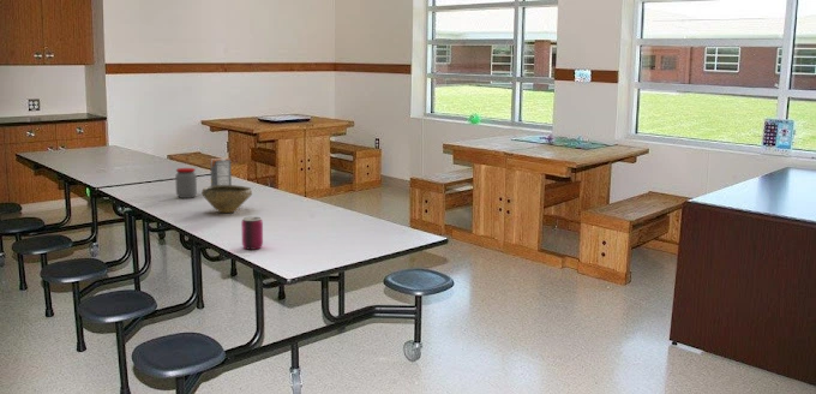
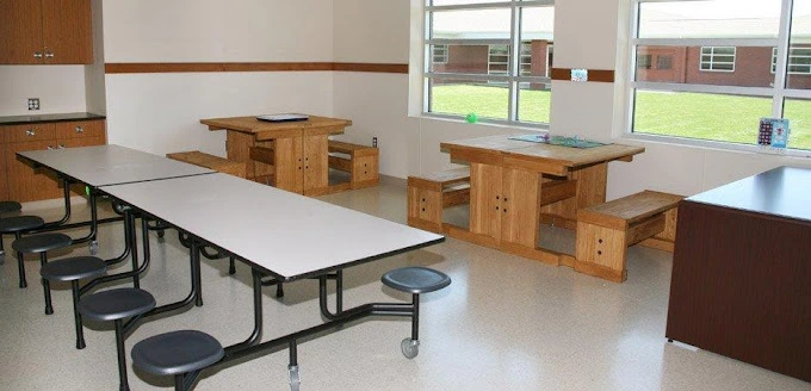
- can (252, 232)
- juice box (221, 174)
- jar (186, 183)
- bowl (227, 199)
